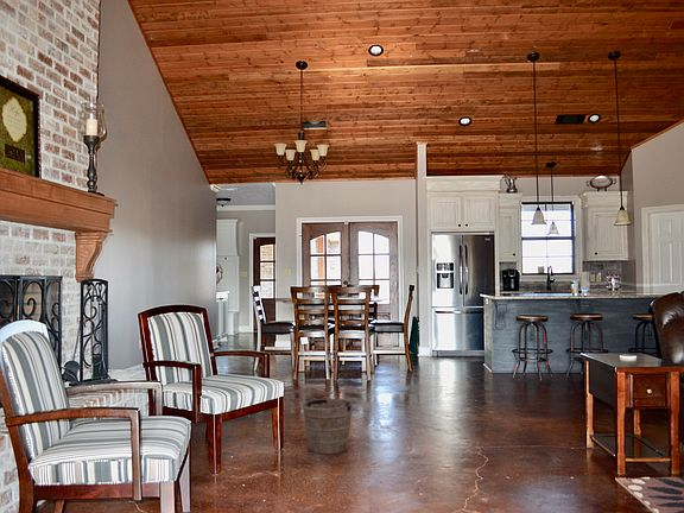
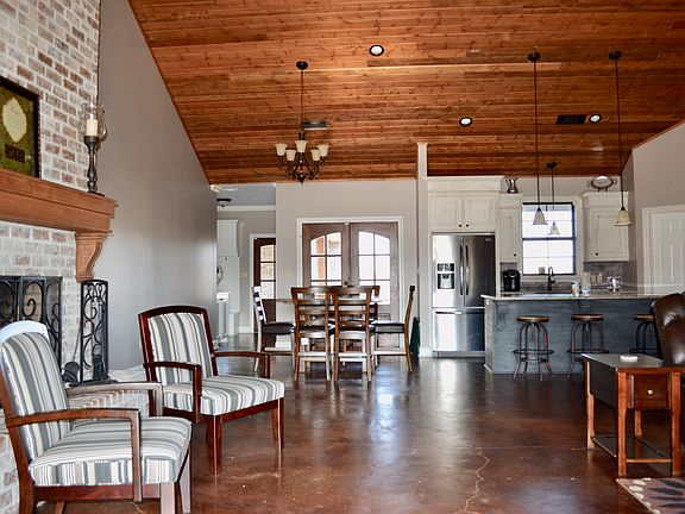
- bucket (325, 424)
